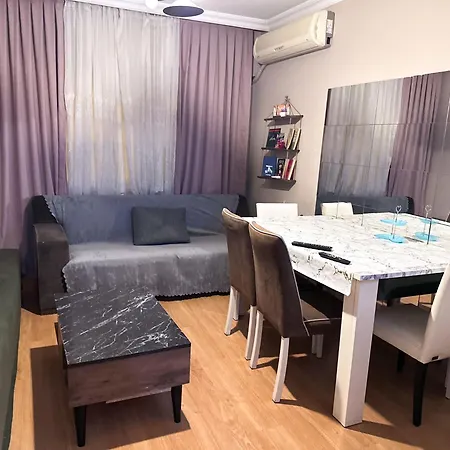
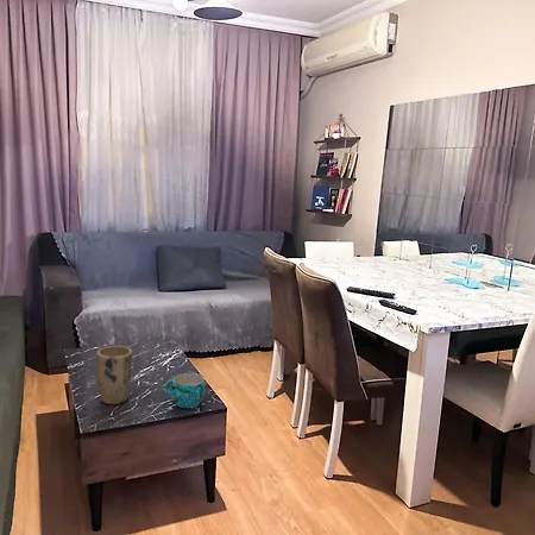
+ plant pot (114, 374)
+ cup (185, 391)
